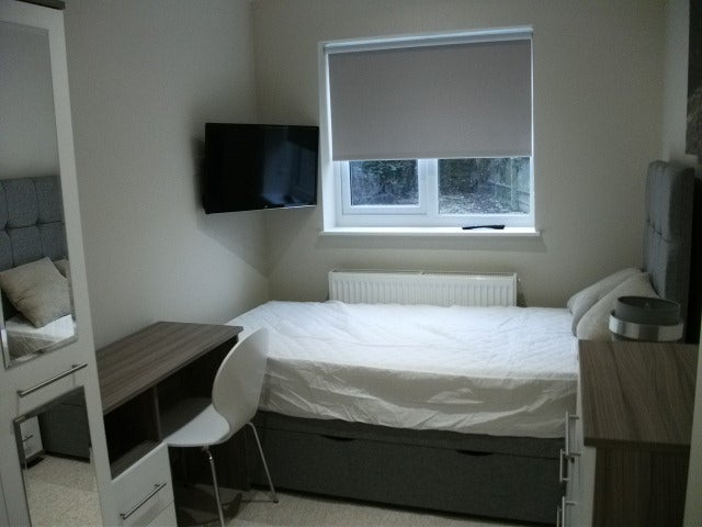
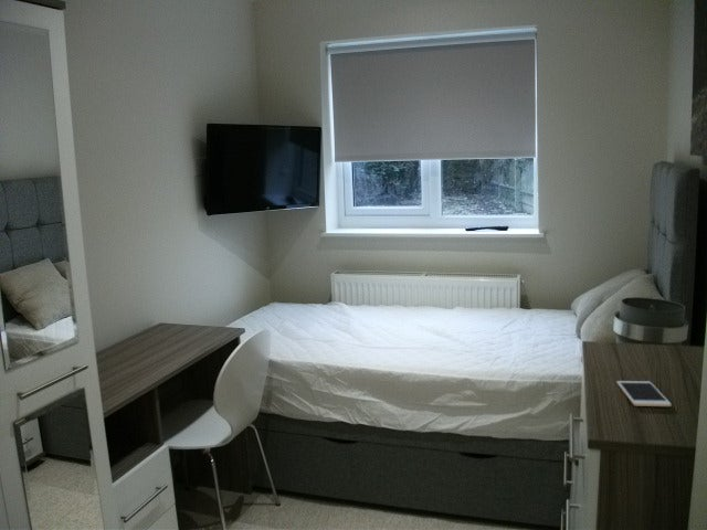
+ cell phone (642, 392)
